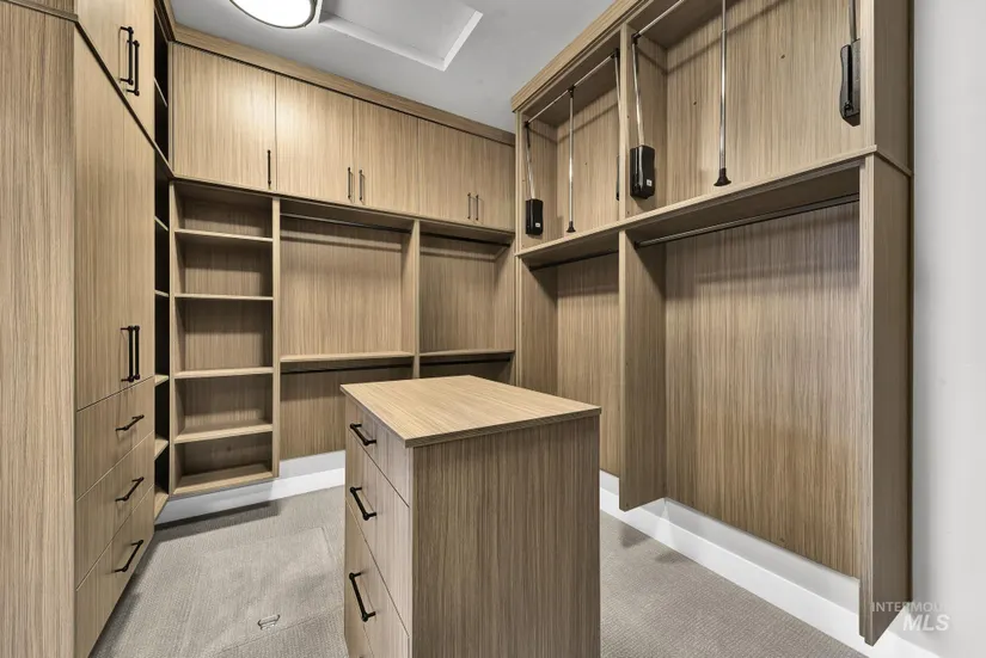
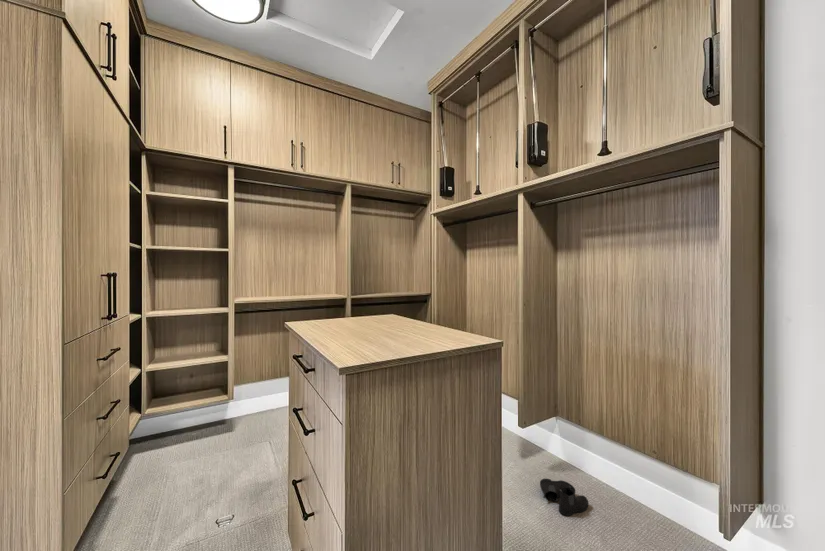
+ boots (560, 488)
